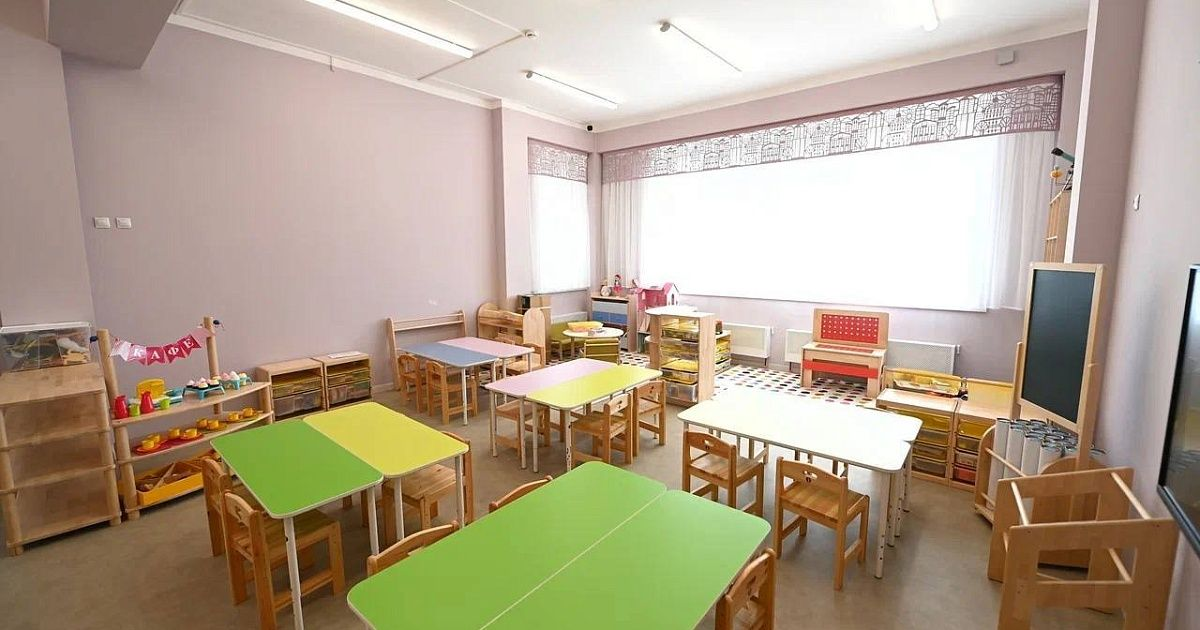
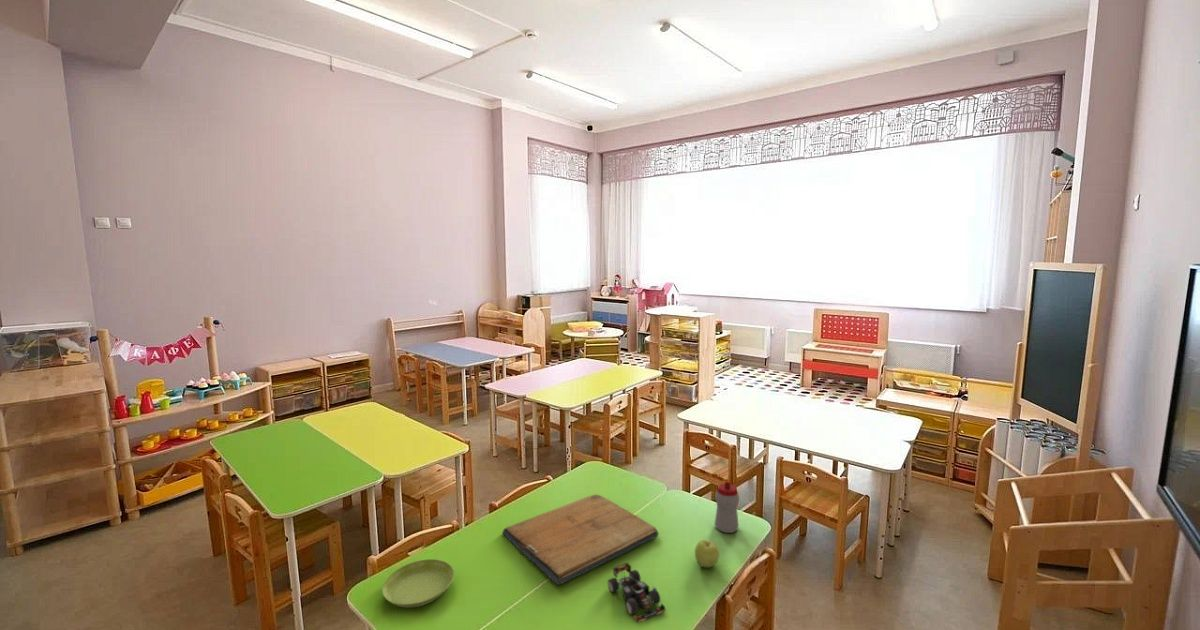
+ apple (706, 554)
+ toy car (635, 589)
+ saucer (419, 584)
+ sippy cup (727, 504)
+ religious icon (580, 531)
